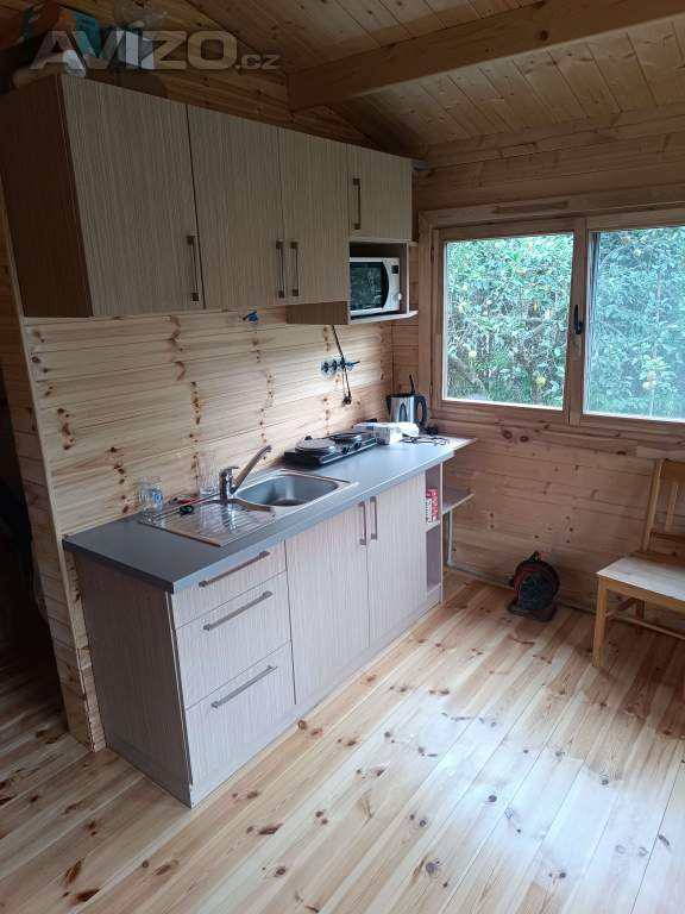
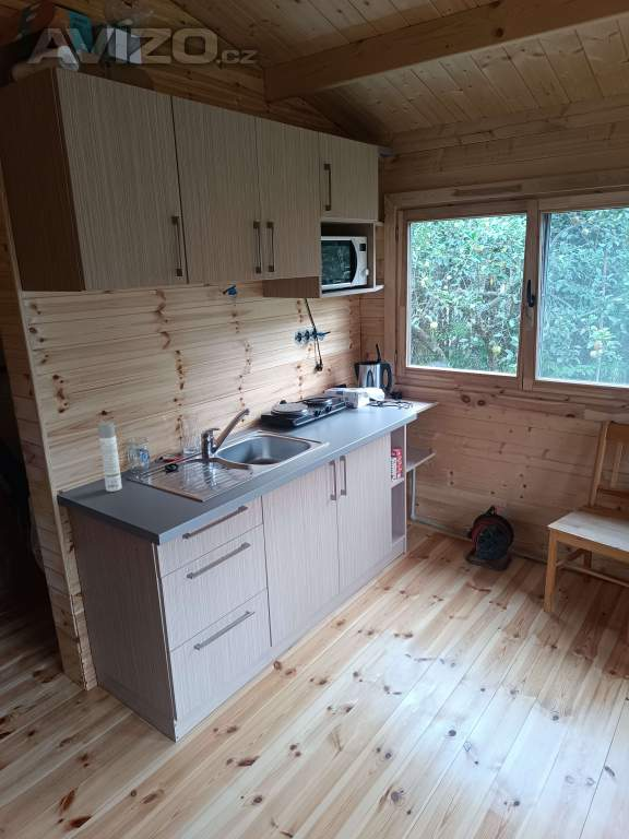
+ spray bottle (109, 457)
